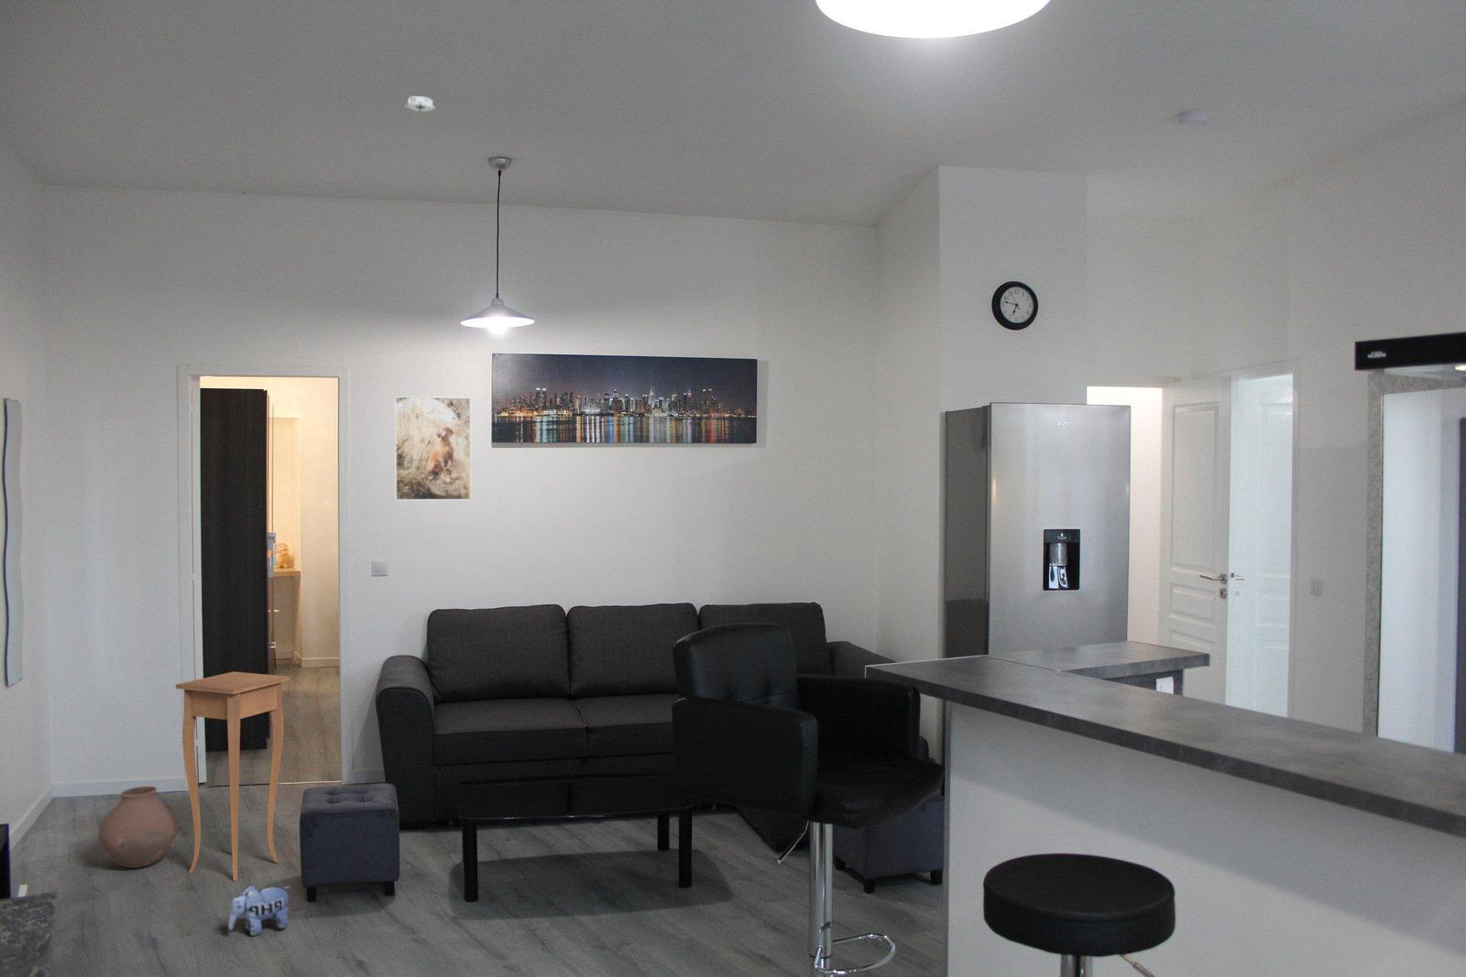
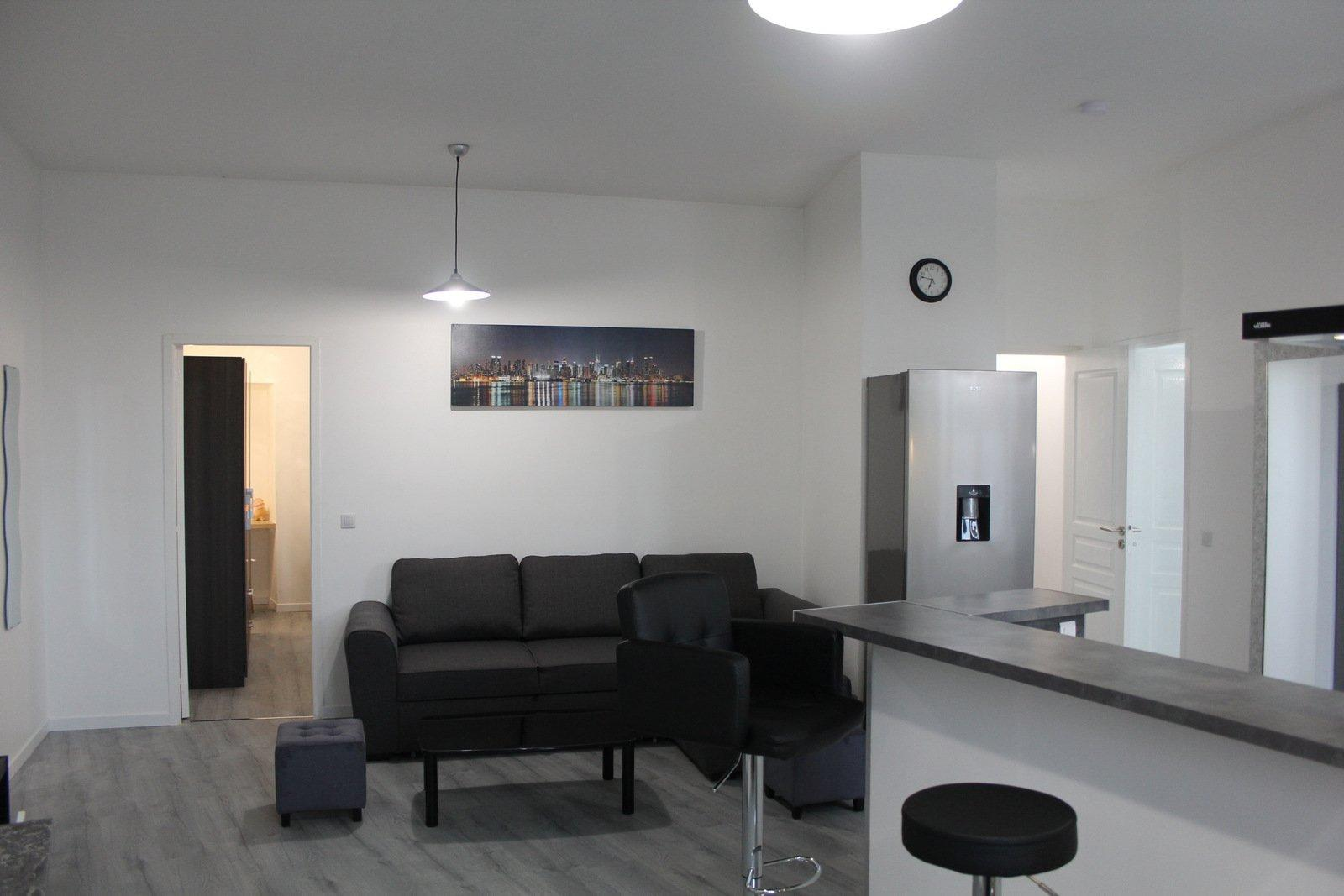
- vase (140, 827)
- smoke detector (419, 104)
- plush toy (261, 908)
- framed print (433, 448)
- side table (233, 774)
